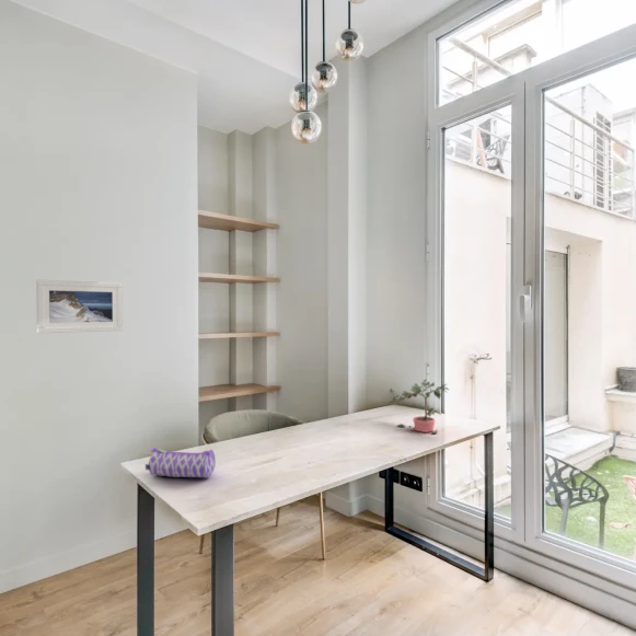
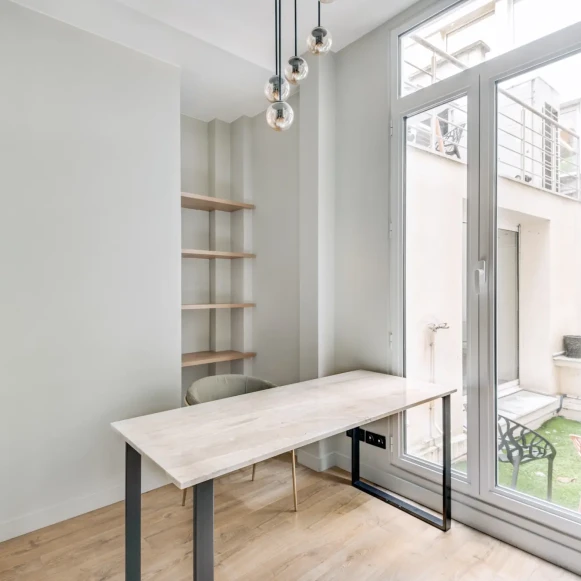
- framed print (81, 307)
- pencil case (182, 462)
- potted plant (415, 396)
